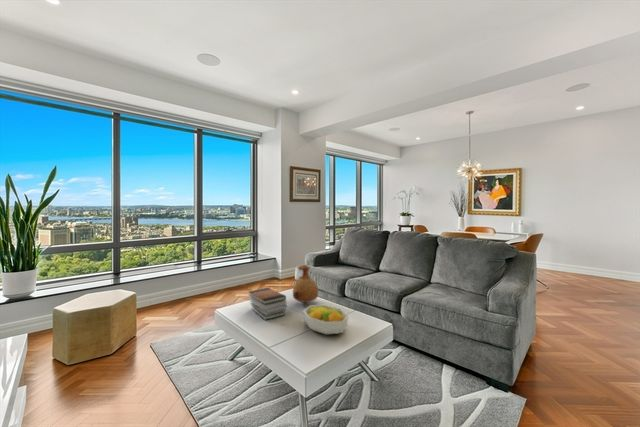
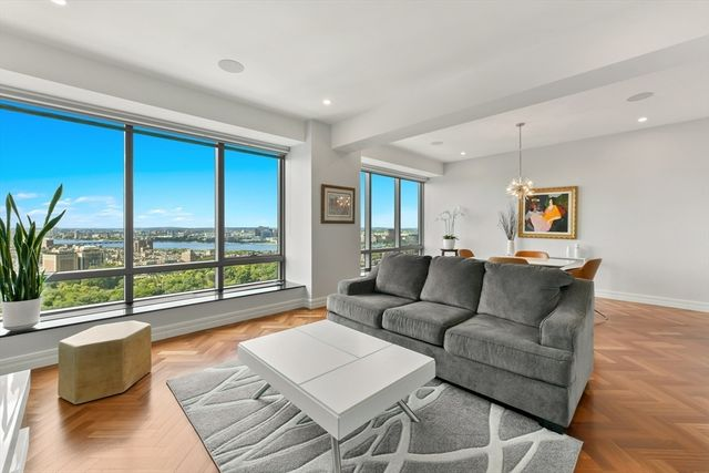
- vase (305, 284)
- fruit bowl (325, 316)
- book stack (267, 302)
